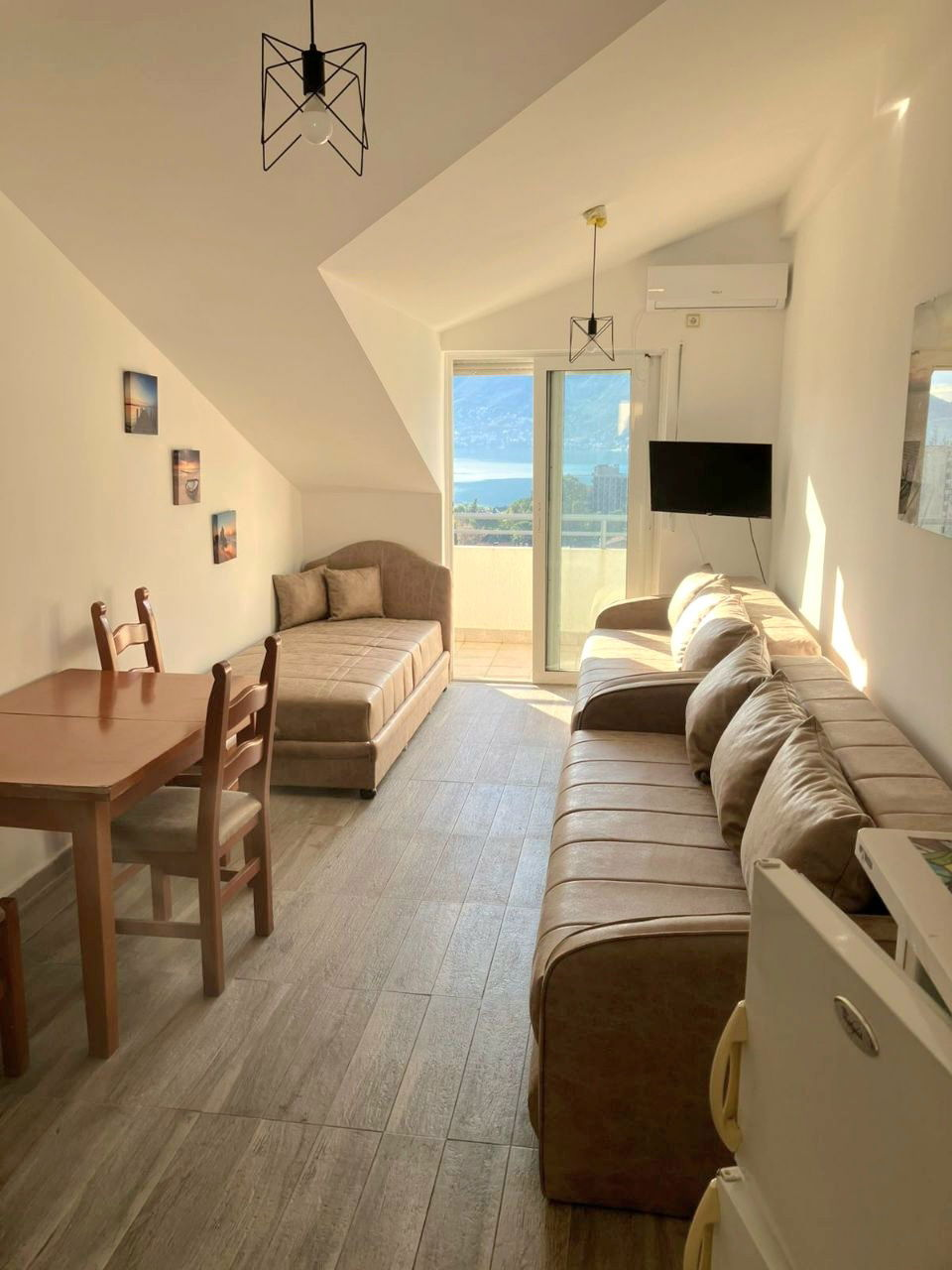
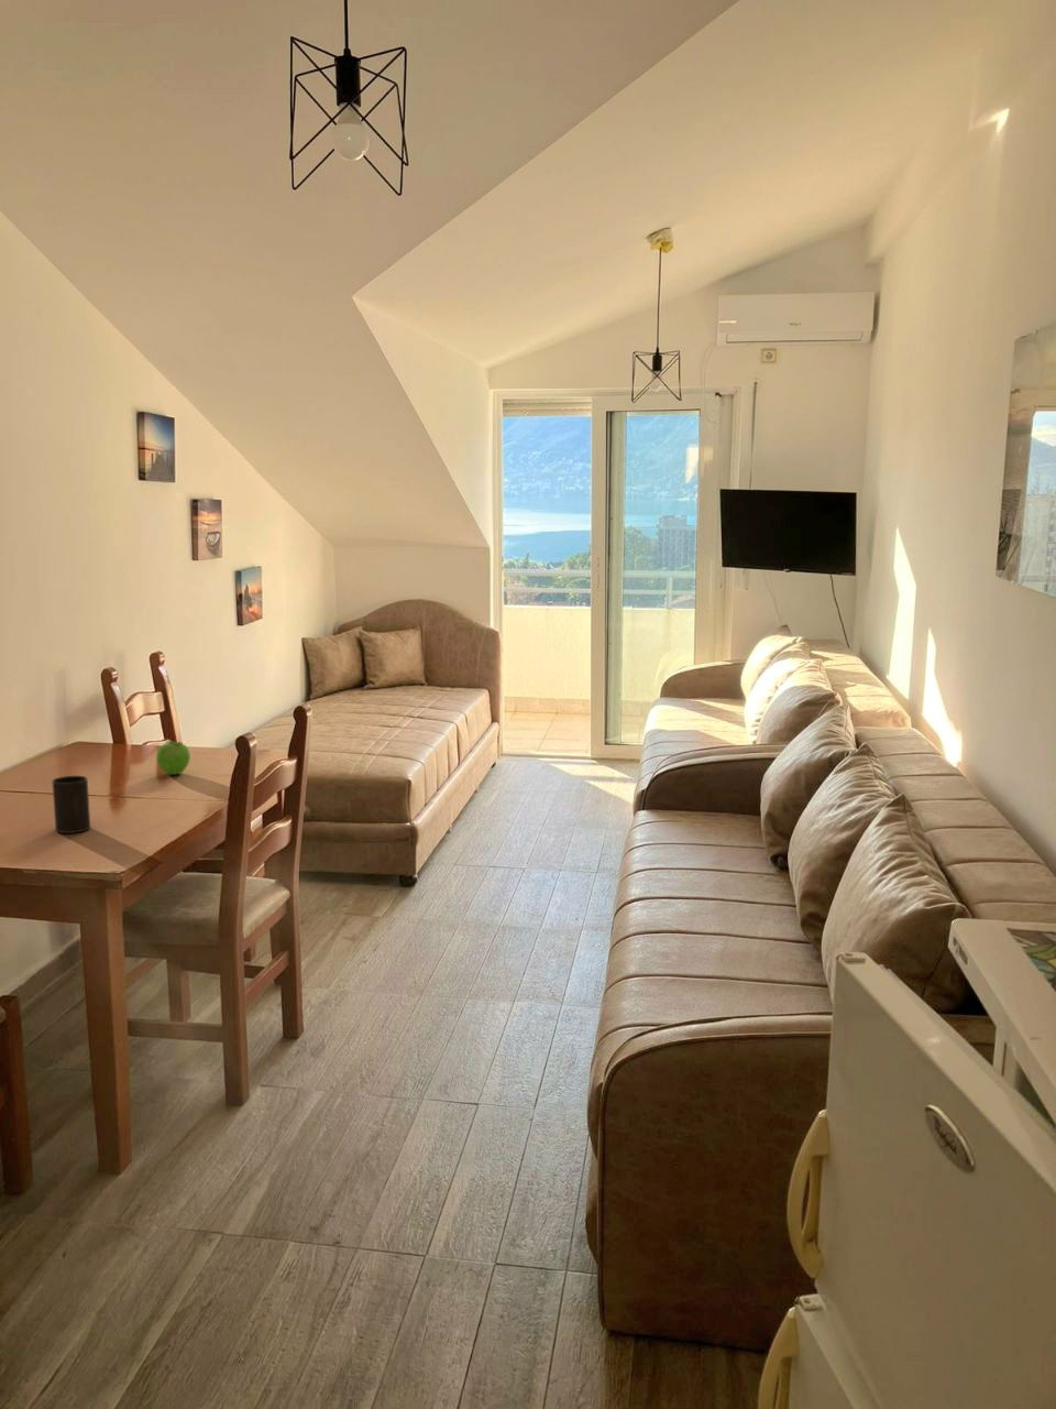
+ cup (70, 803)
+ fruit (173, 756)
